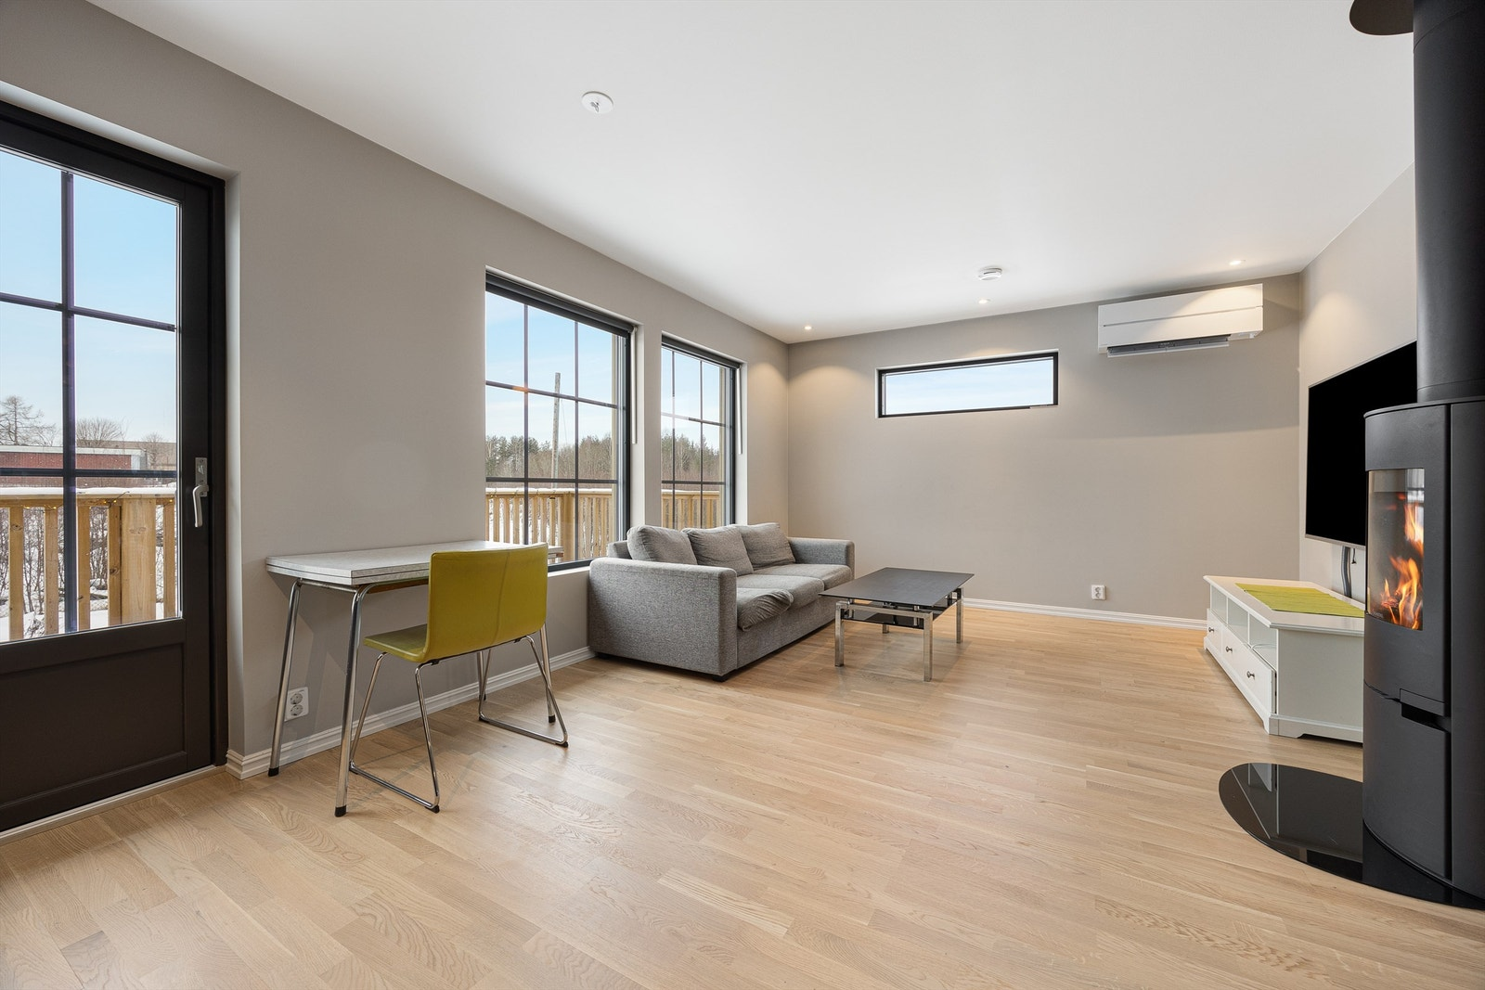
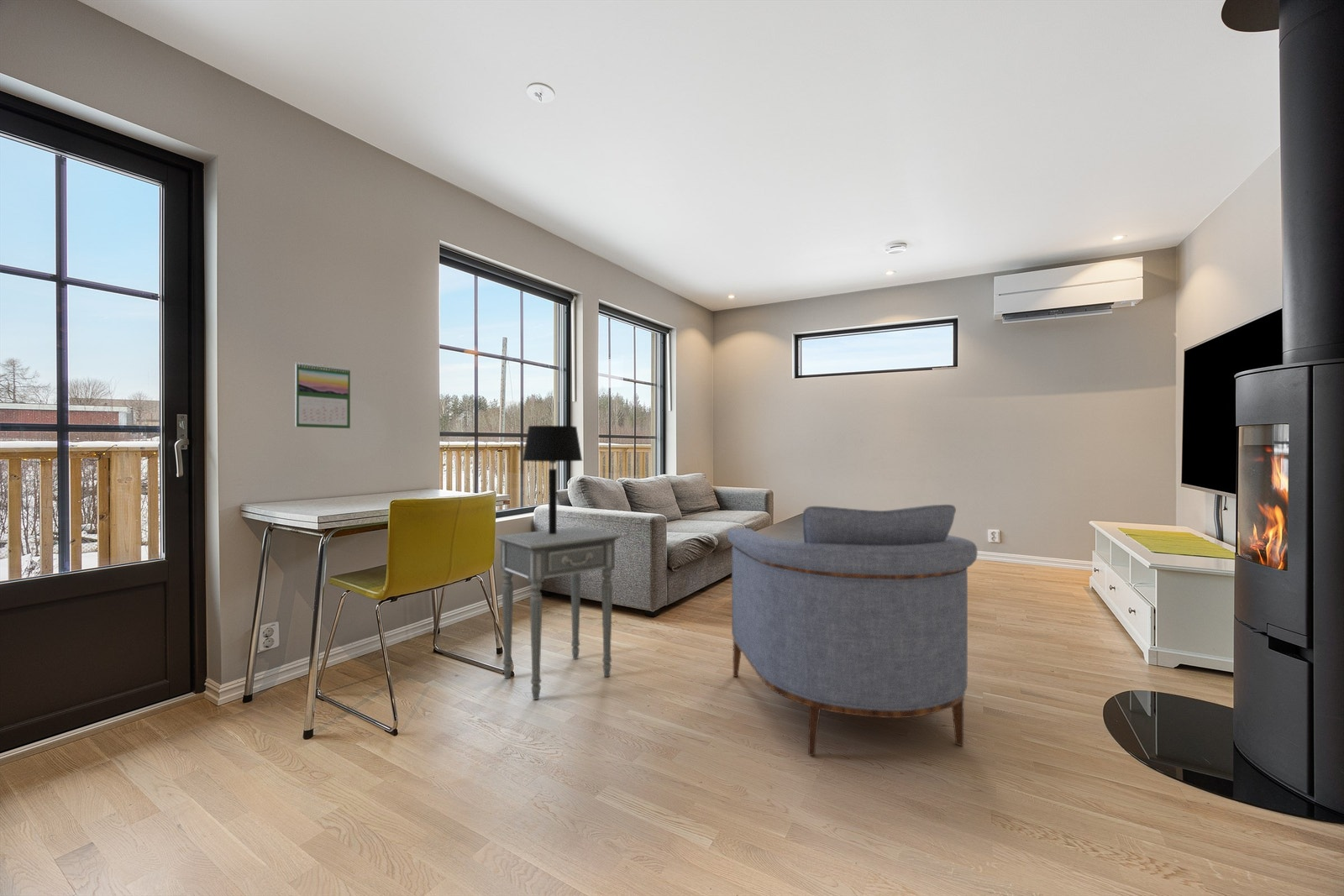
+ table lamp (552, 479)
+ side table (571, 606)
+ armchair (852, 605)
+ calendar (323, 396)
